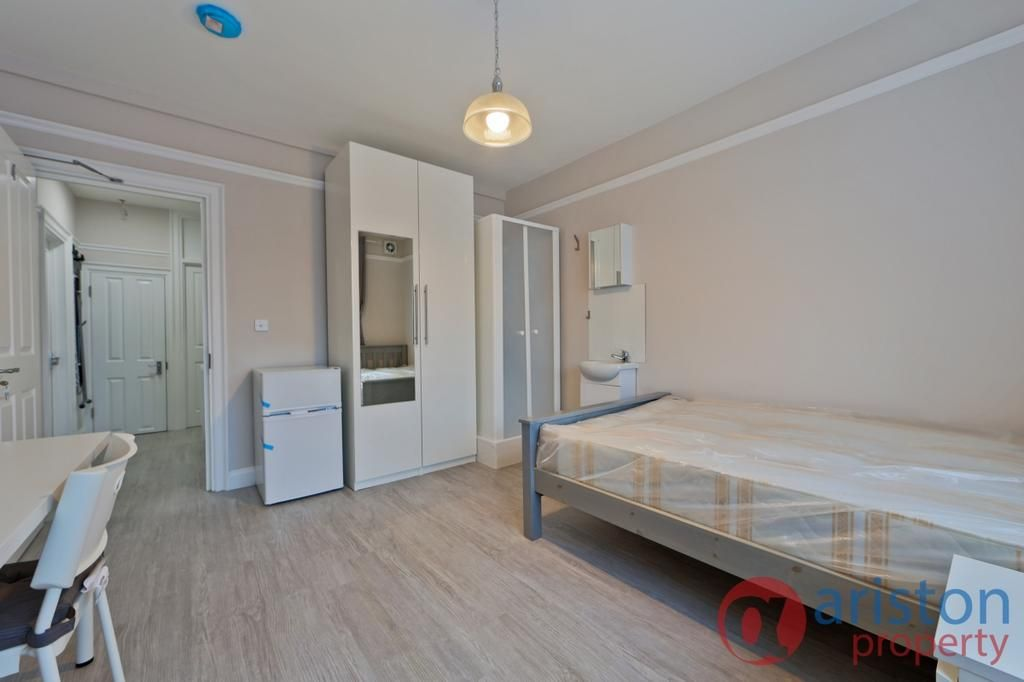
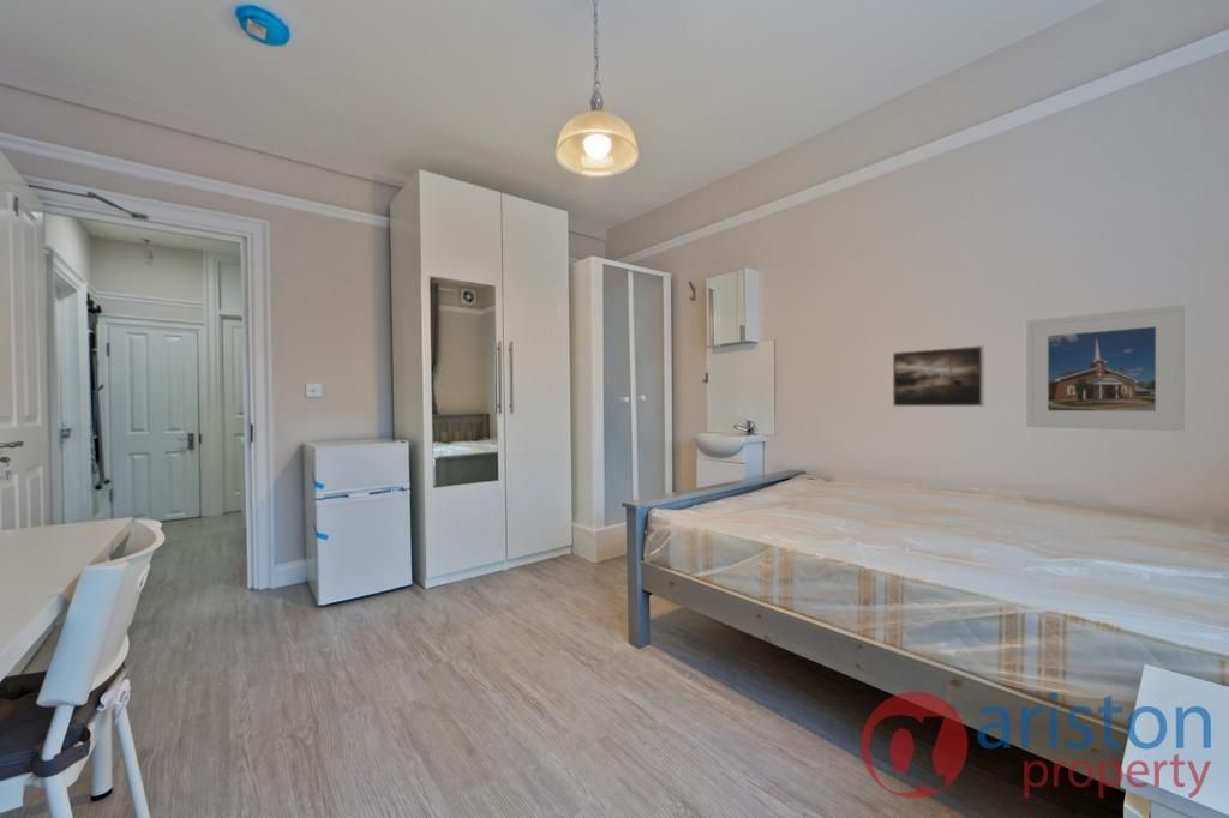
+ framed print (1098, 371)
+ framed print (935, 378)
